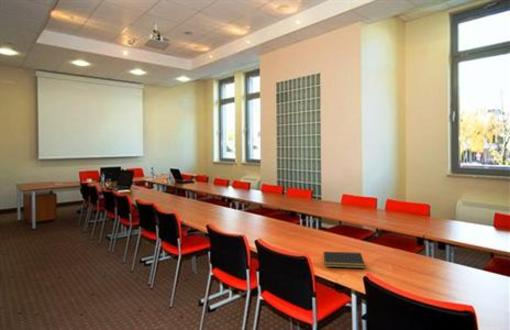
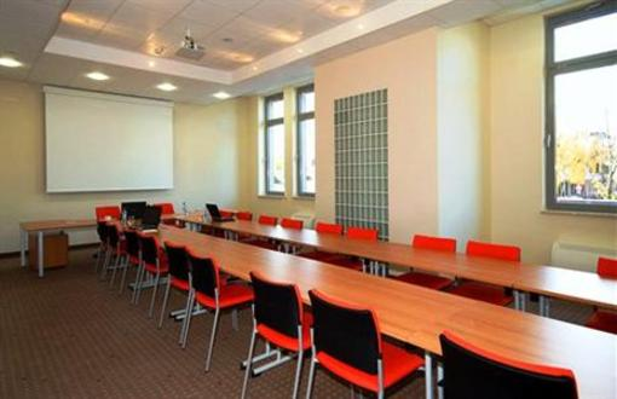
- notepad (343, 259)
